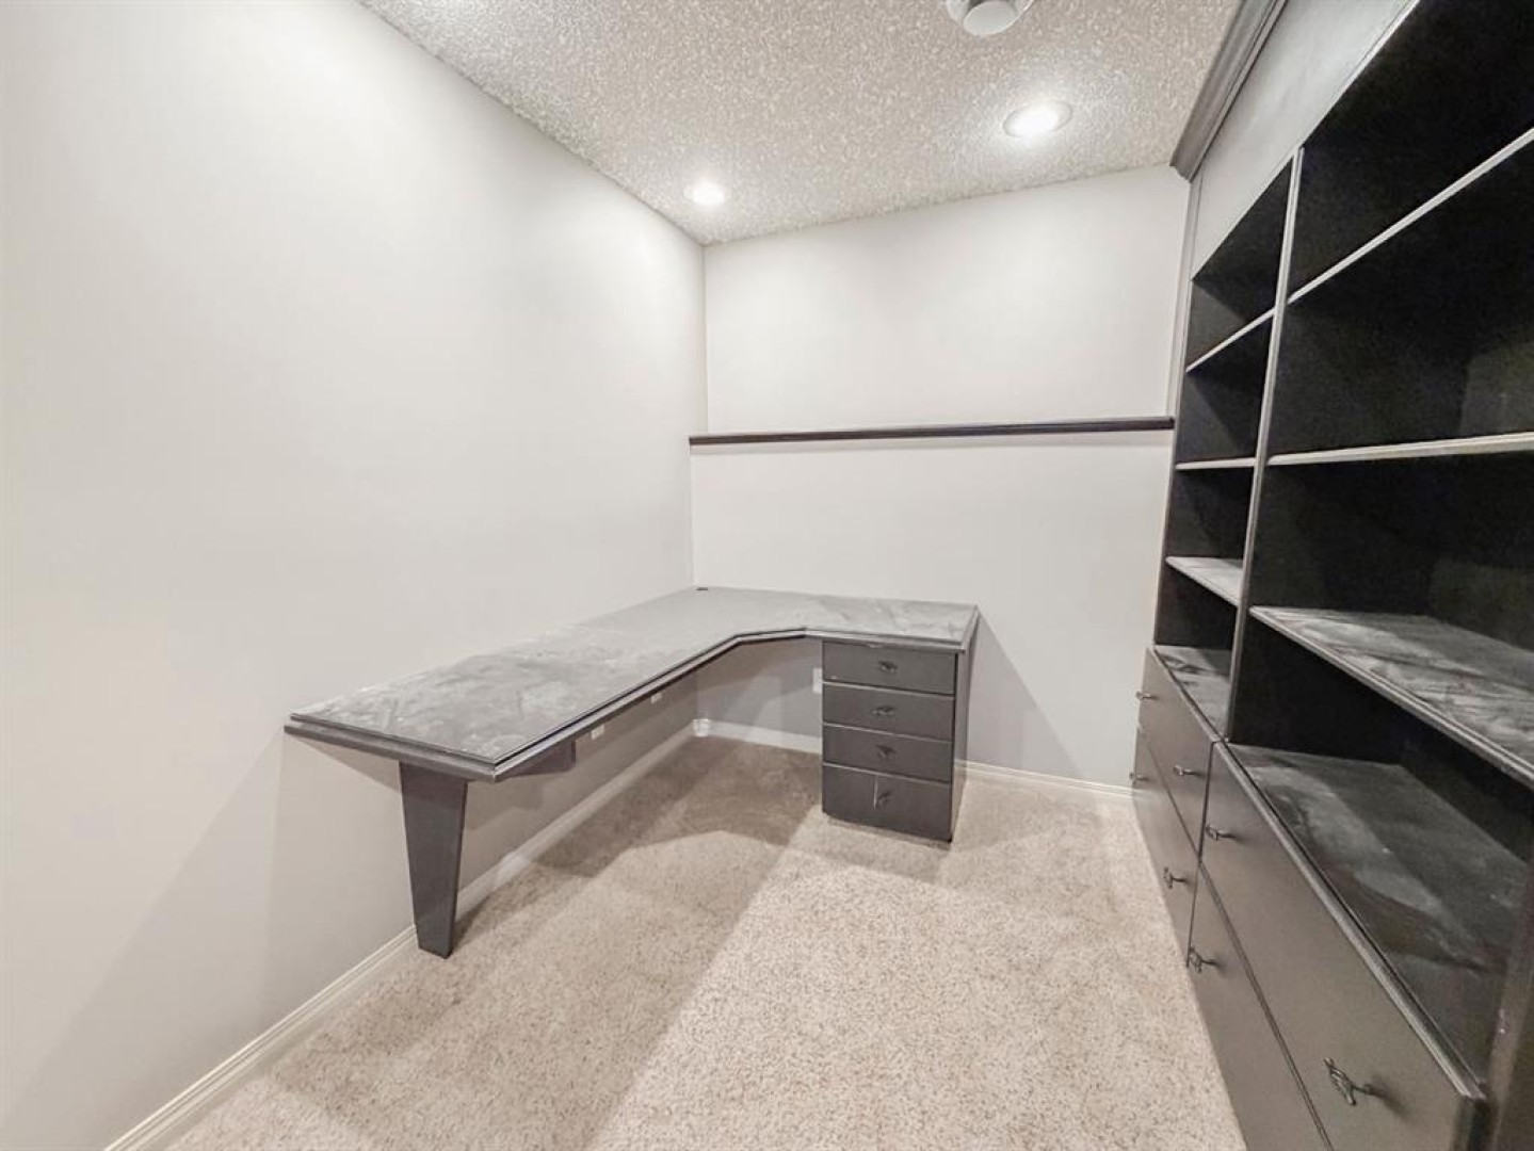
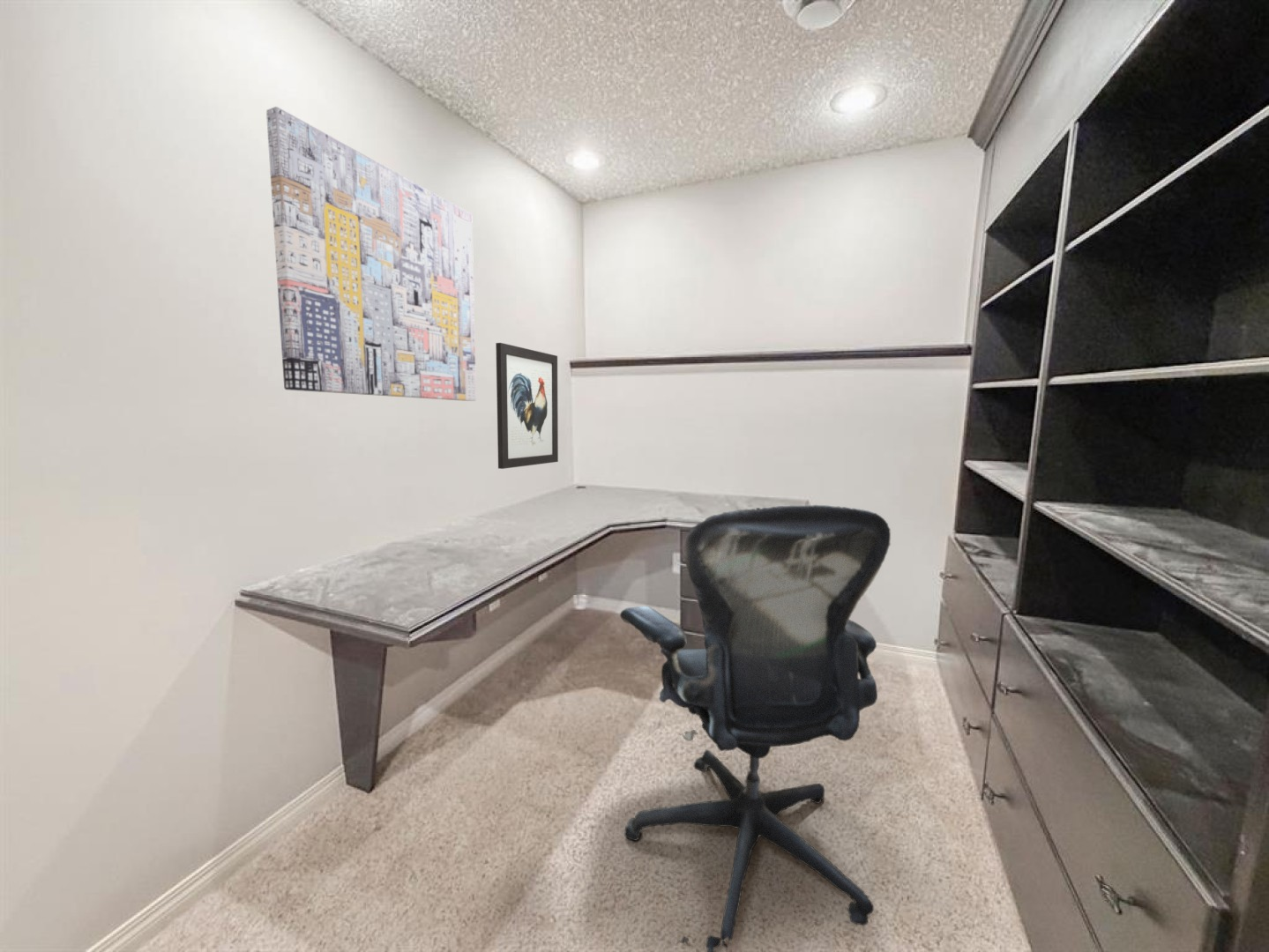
+ office chair (750, 673)
+ wall art (393, 286)
+ wall art (529, 408)
